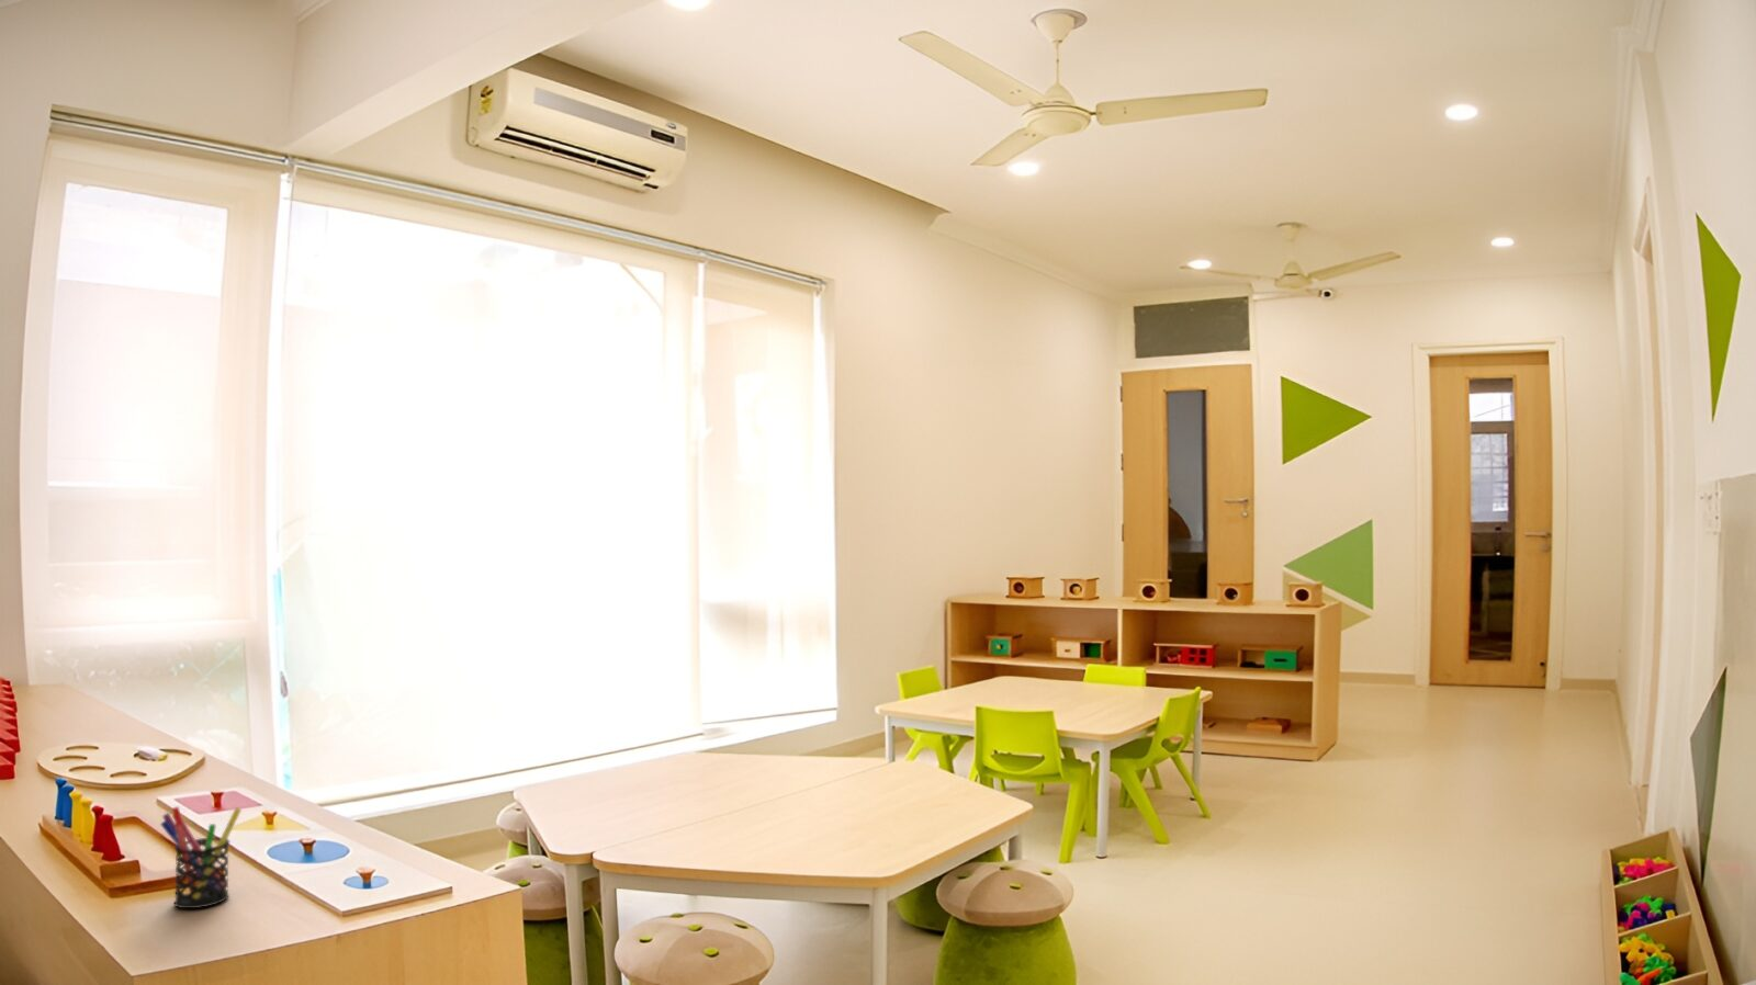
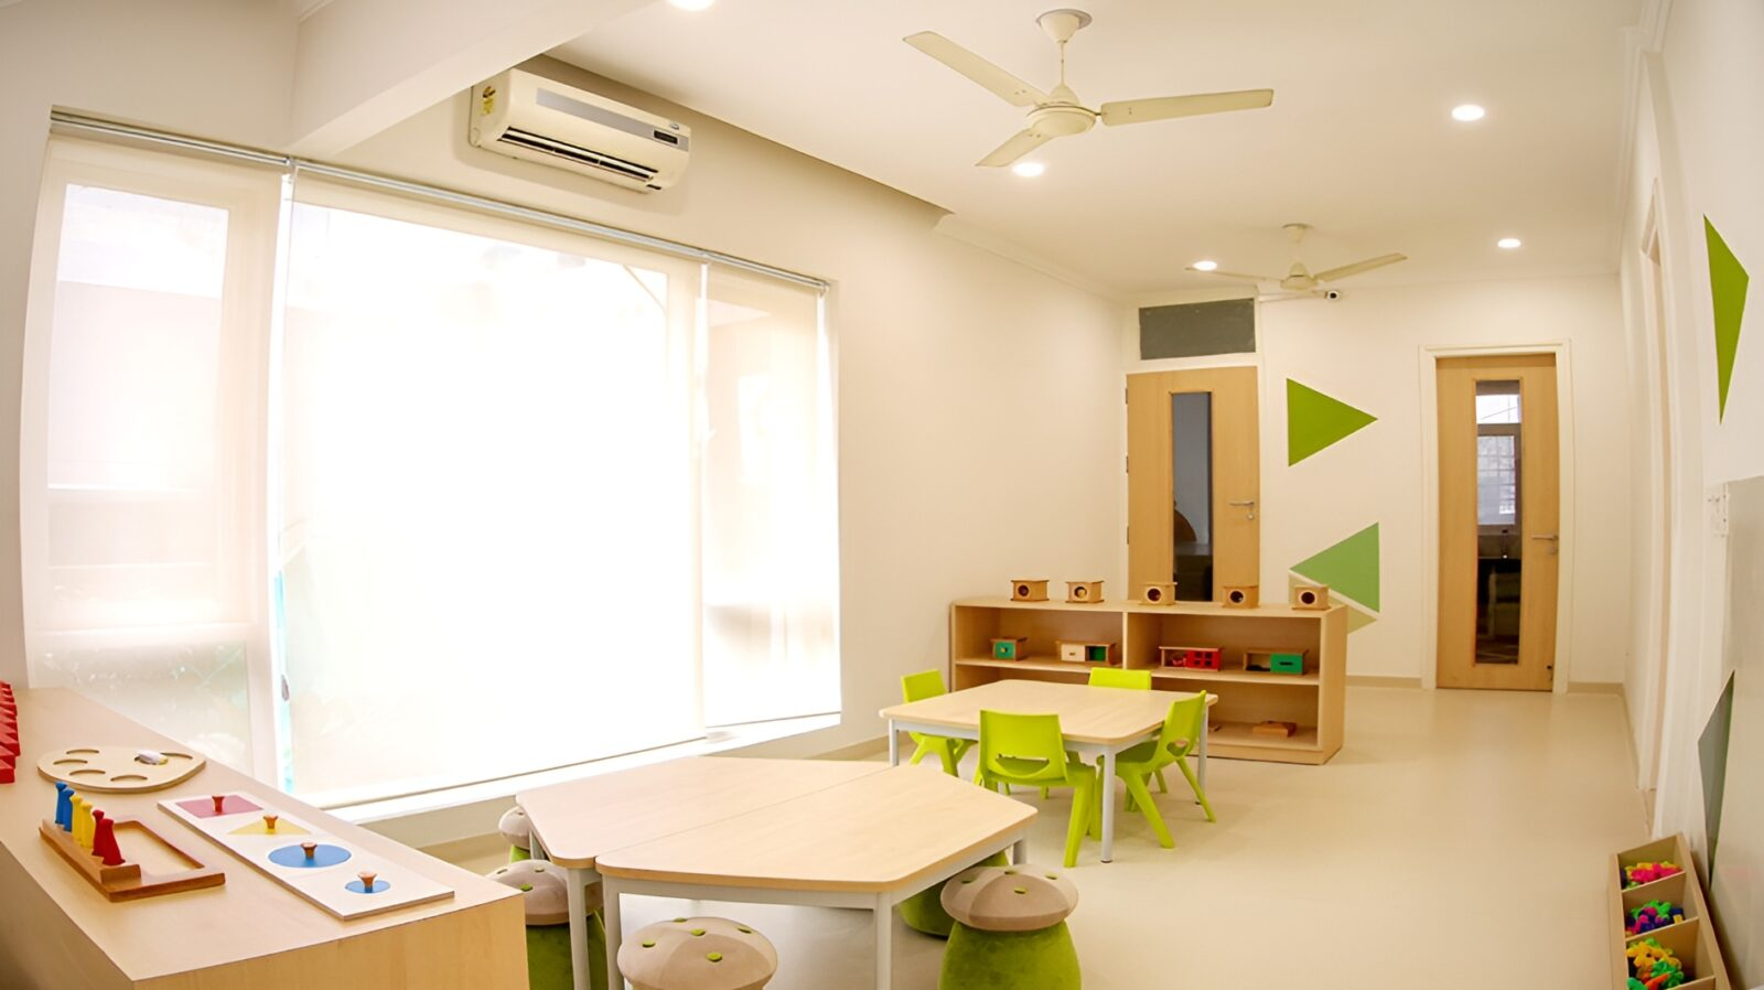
- pen holder (201, 852)
